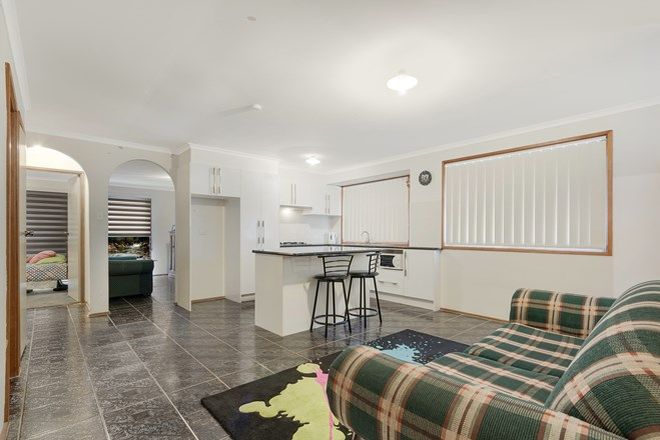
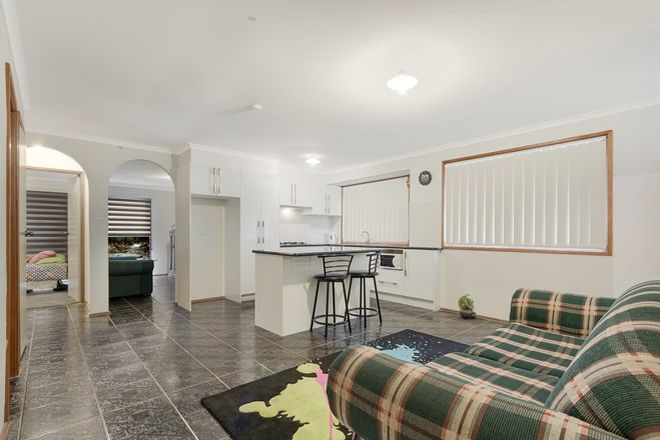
+ potted plant (467, 306)
